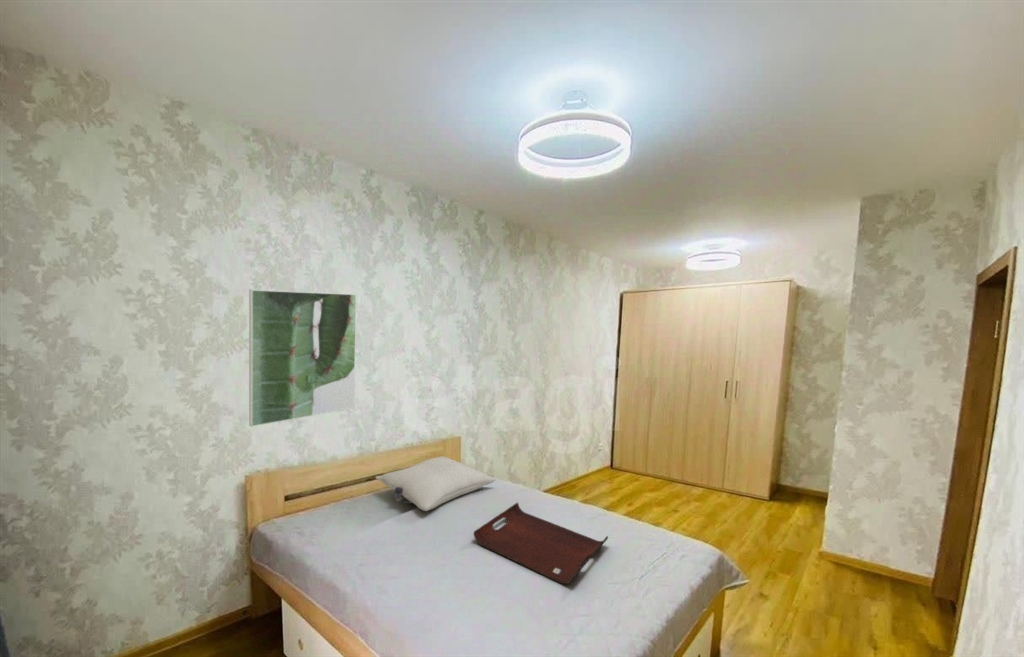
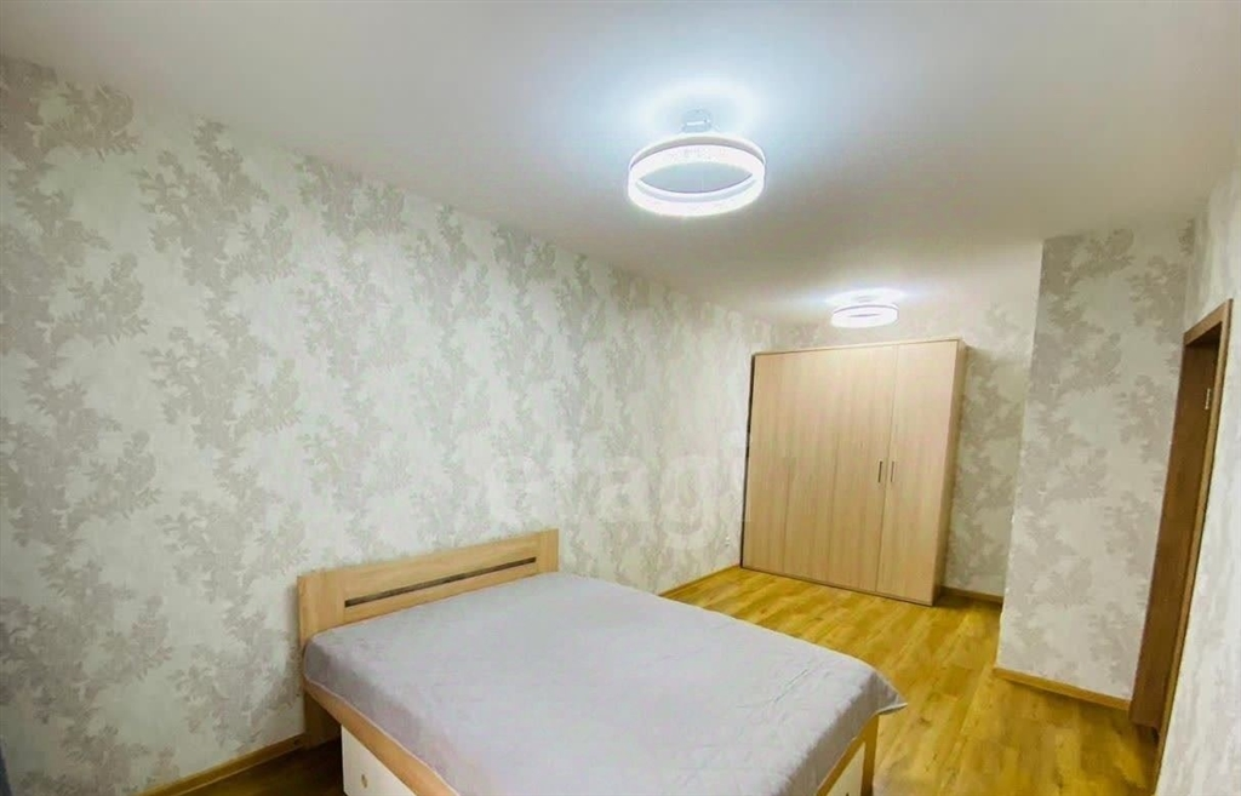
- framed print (306, 354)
- pillow (434, 481)
- serving tray (540, 539)
